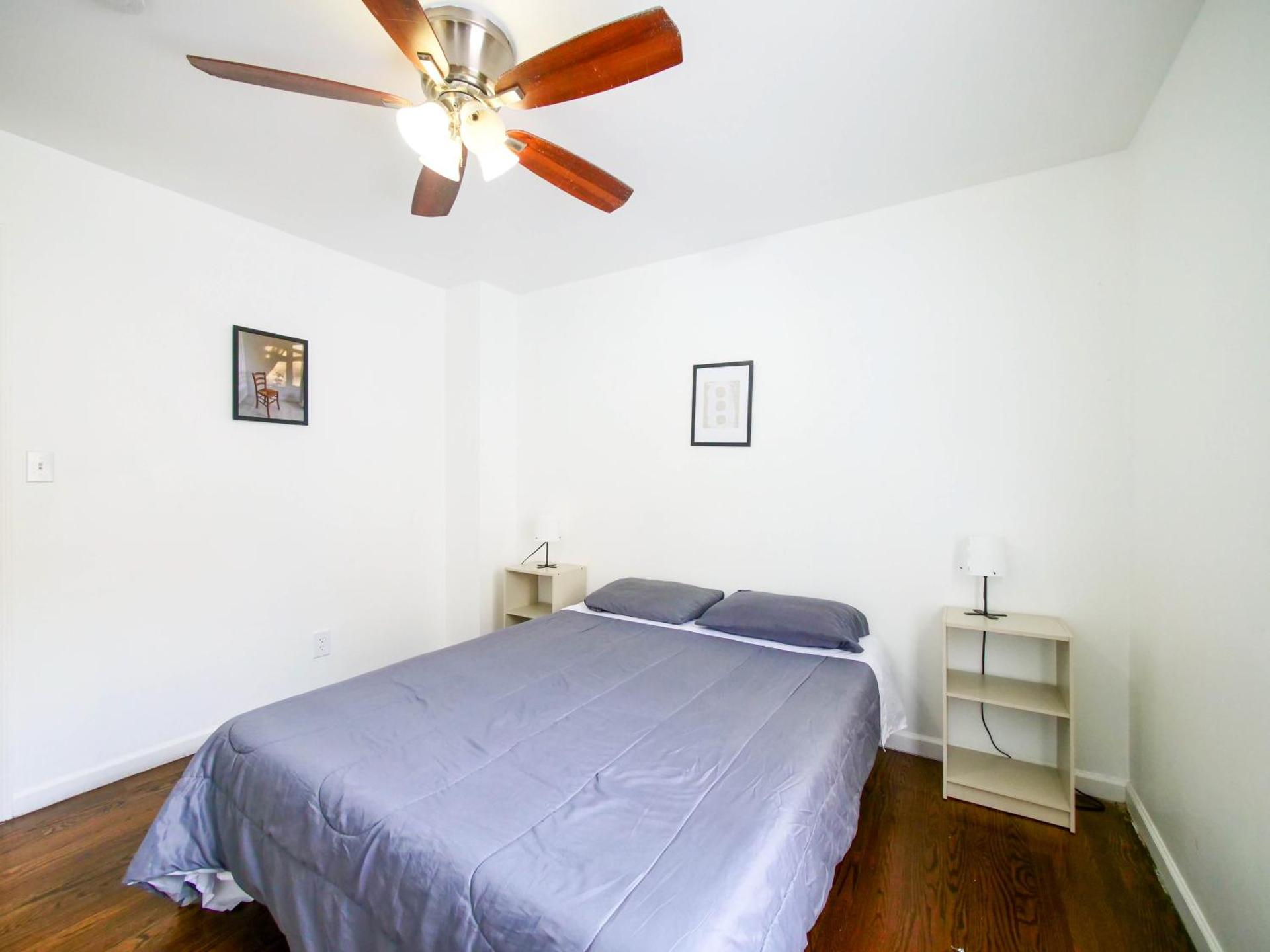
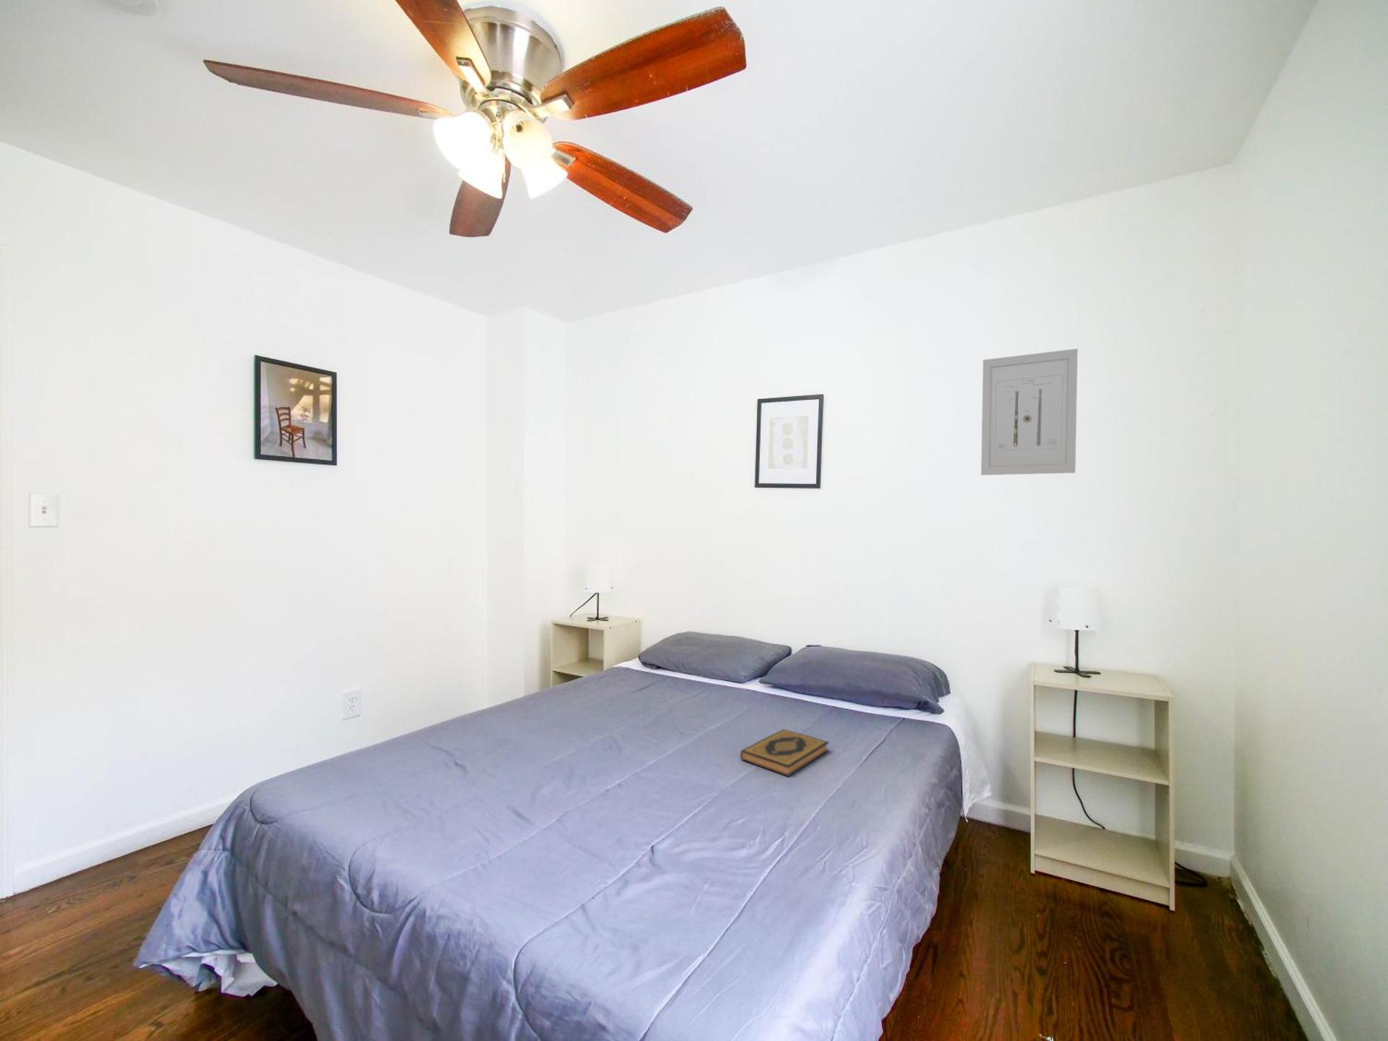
+ hardback book (785, 750)
+ wall art (1027, 414)
